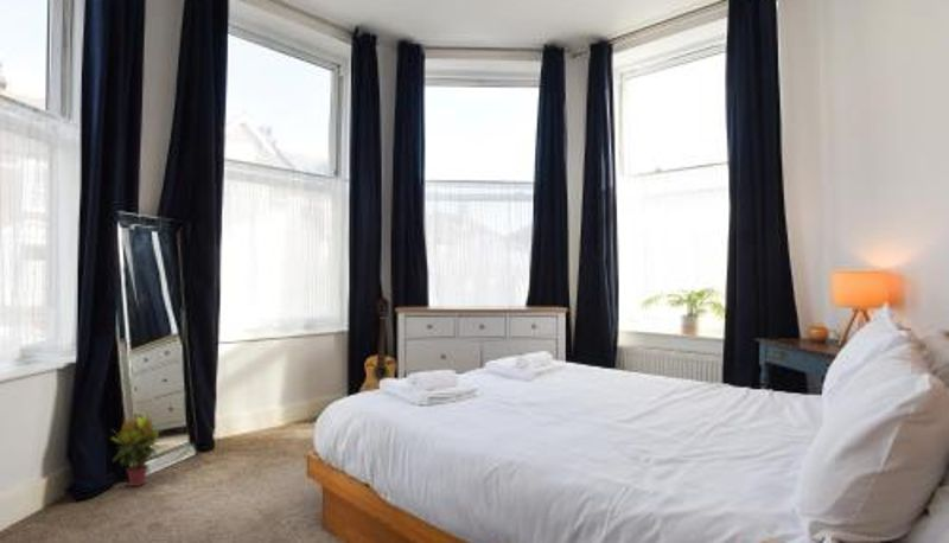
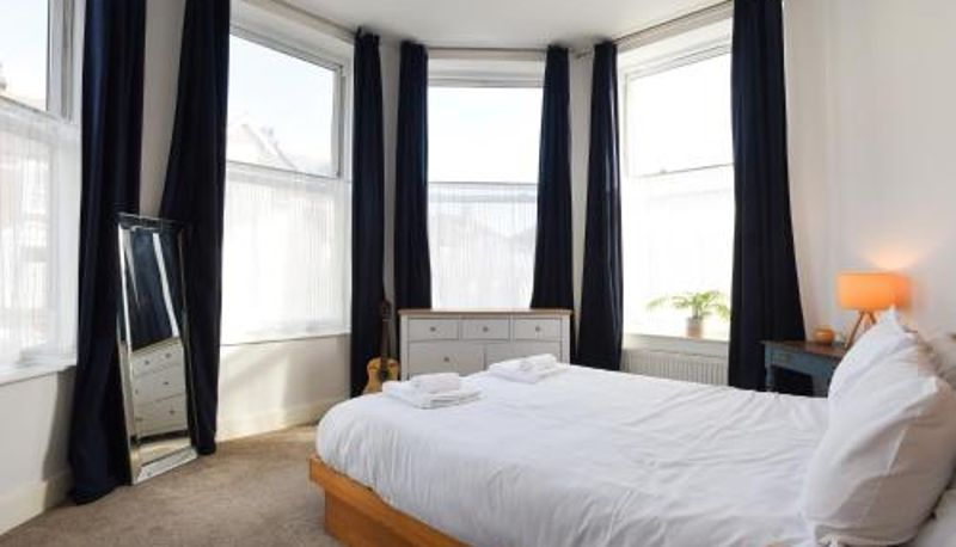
- potted plant (139, 448)
